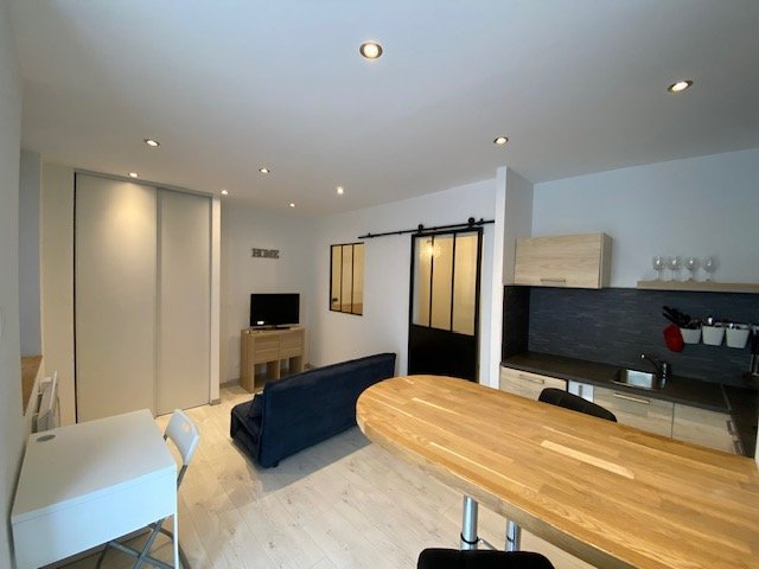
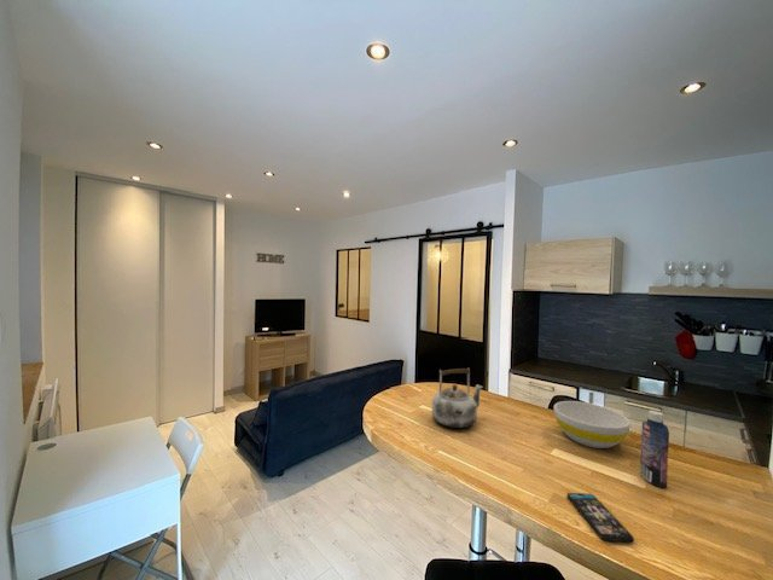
+ bowl (588, 425)
+ bottle (653, 446)
+ kettle (459, 394)
+ smartphone (597, 515)
